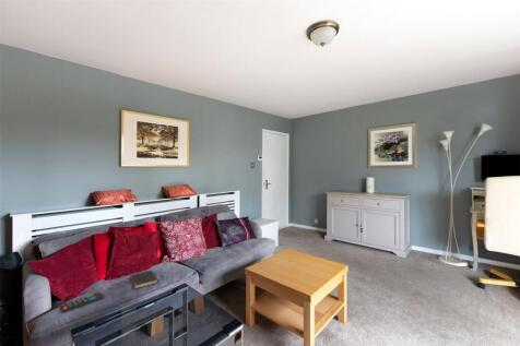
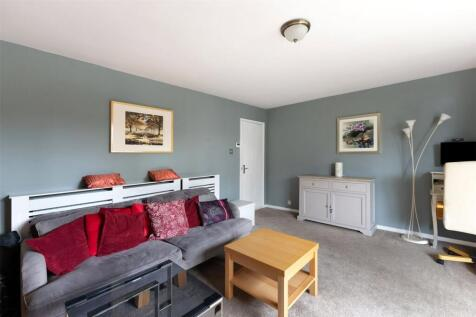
- remote control (82, 301)
- hardcover book (143, 278)
